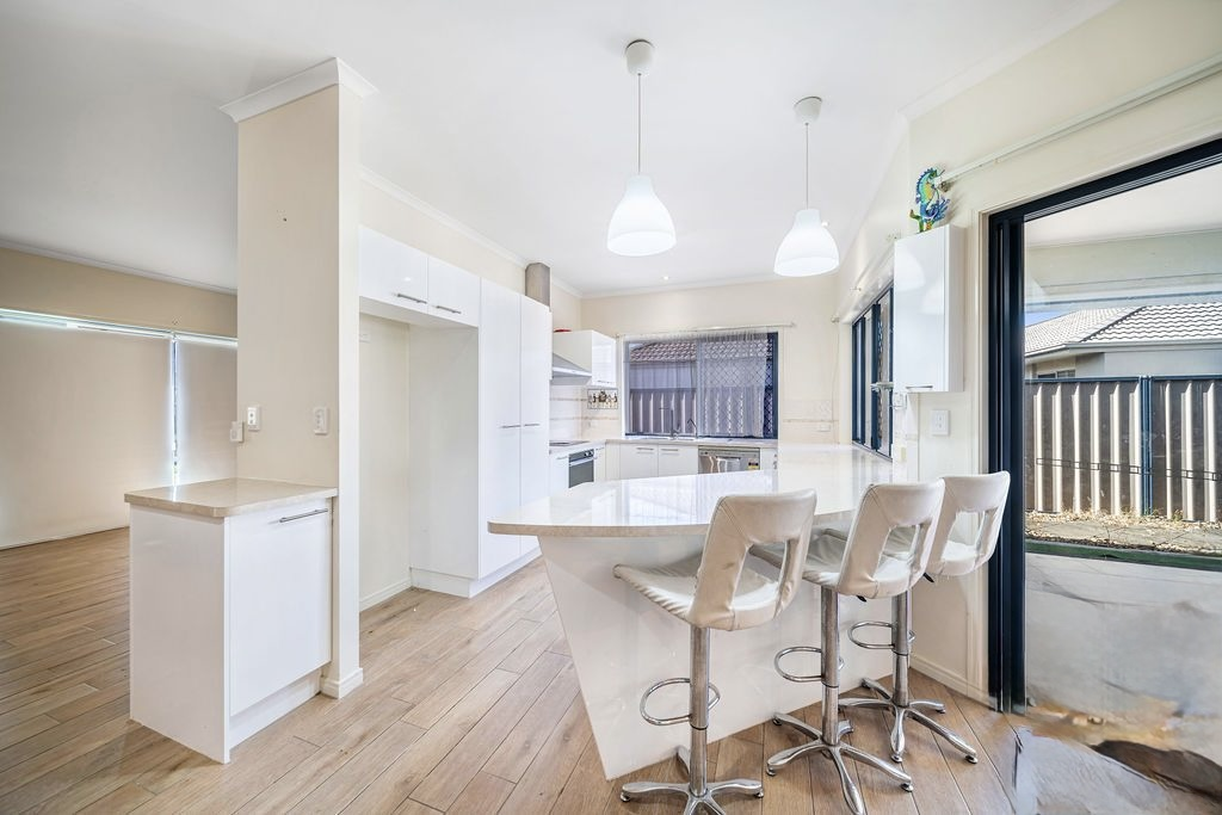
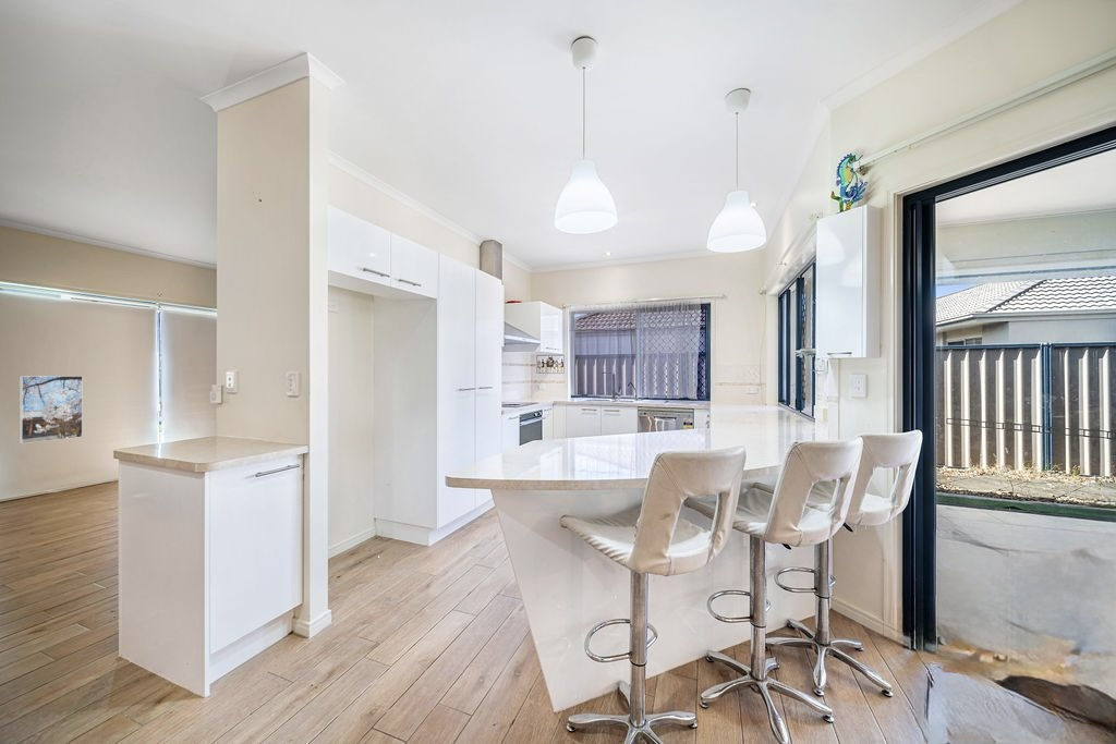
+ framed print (52, 407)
